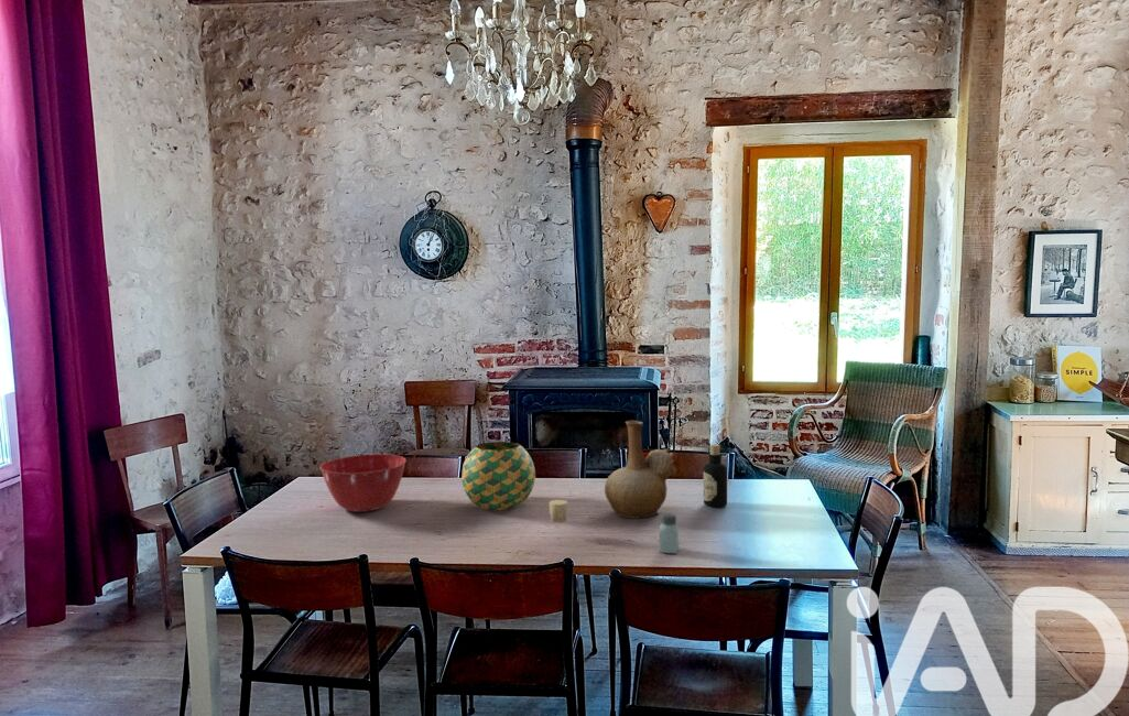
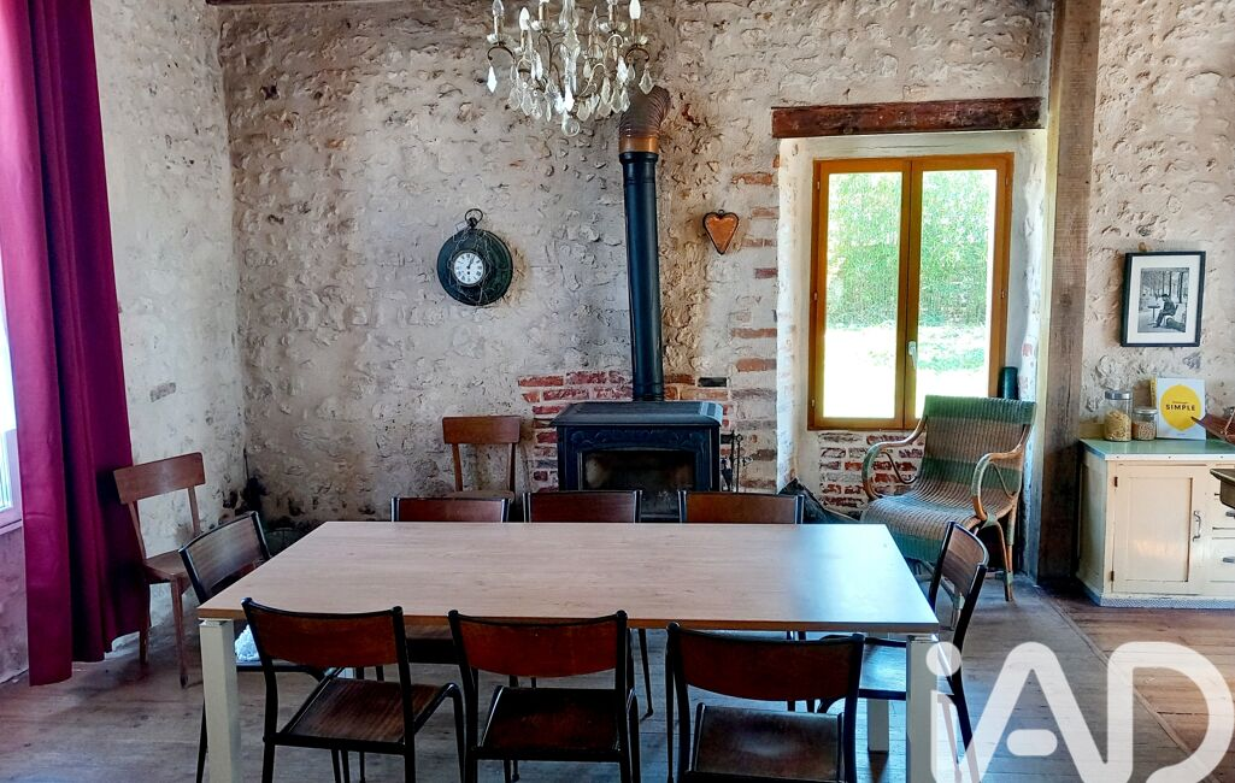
- decorative ball (498, 475)
- bottle (715, 475)
- mixing bowl (363, 484)
- saltshaker (669, 532)
- vase (640, 466)
- candle (558, 518)
